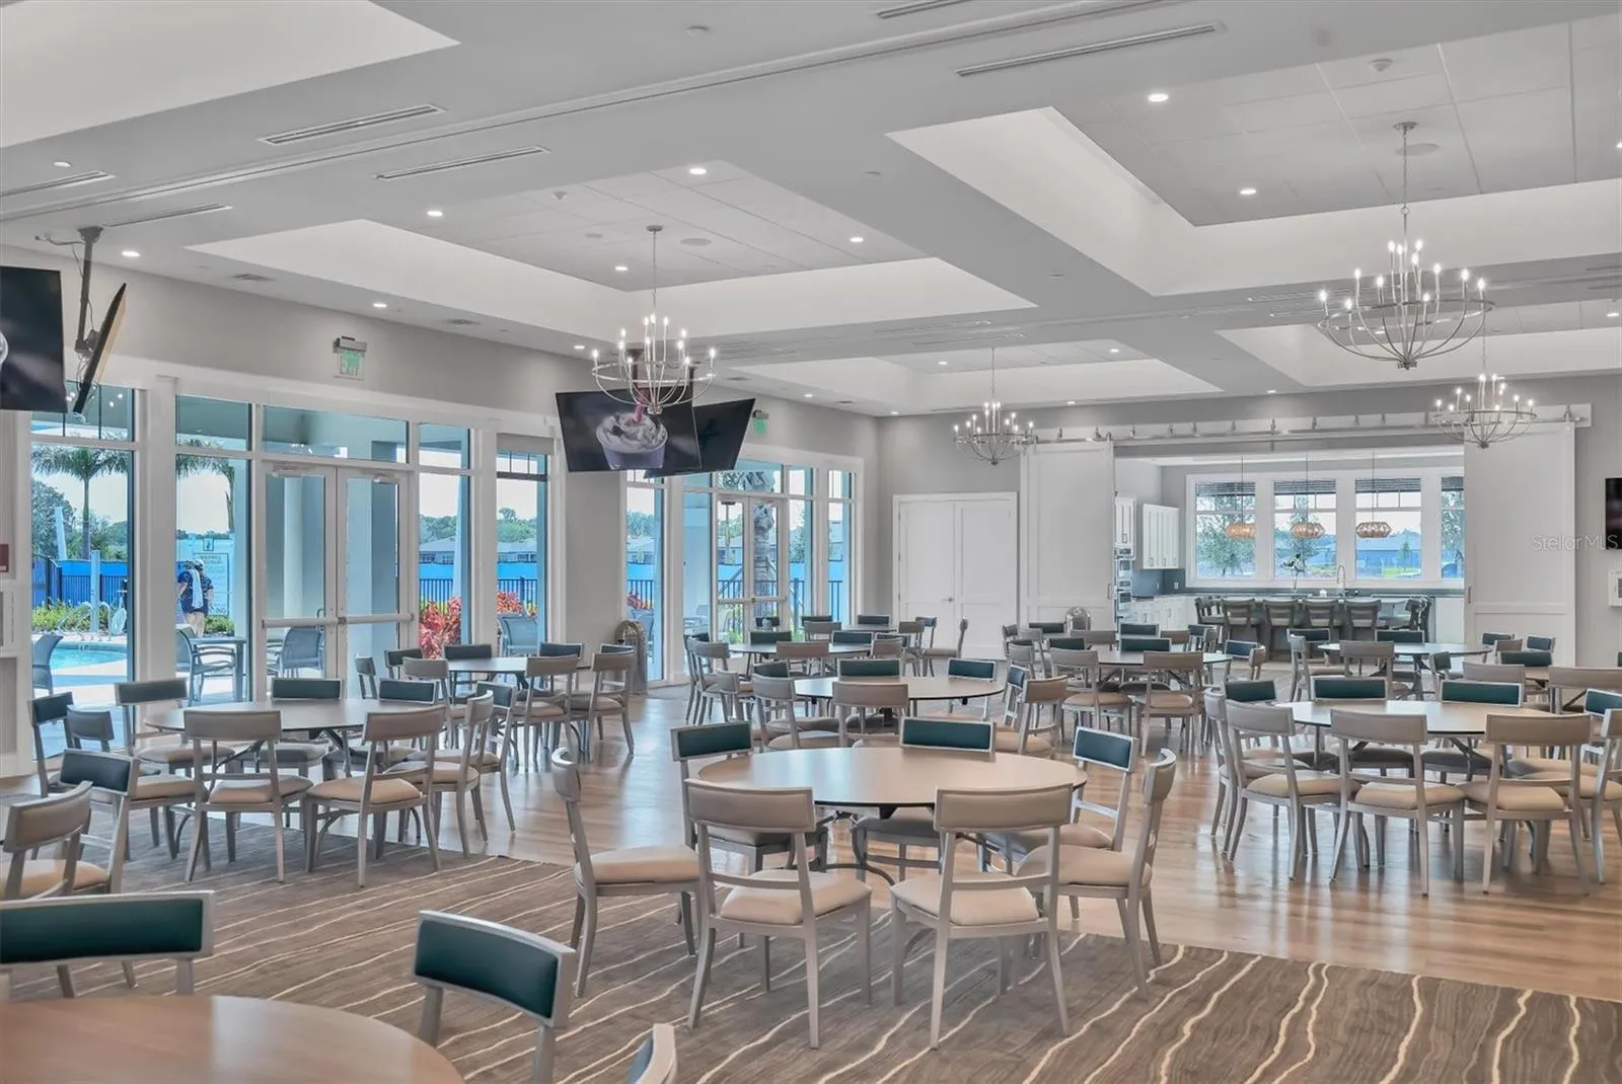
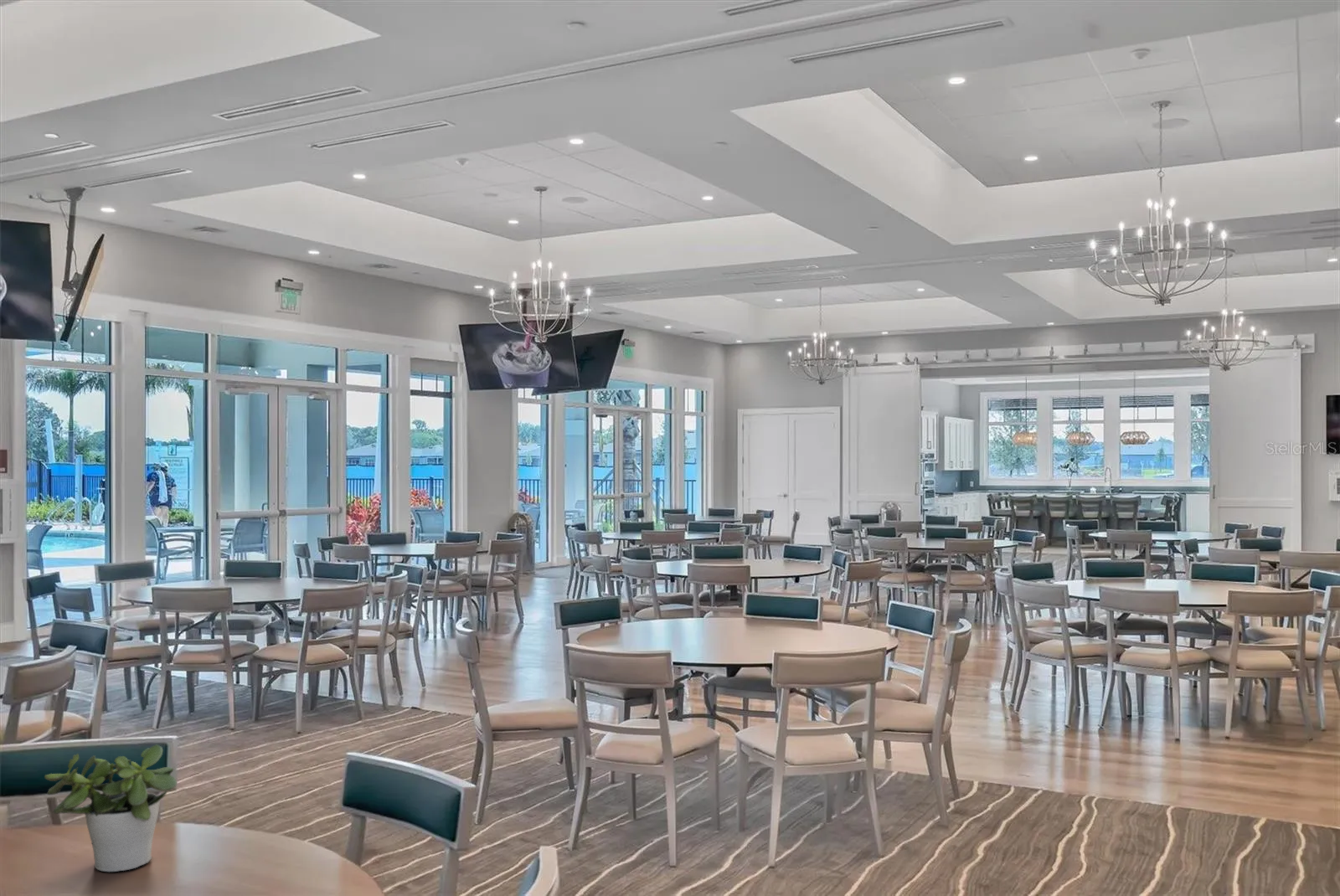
+ potted plant (113, 809)
